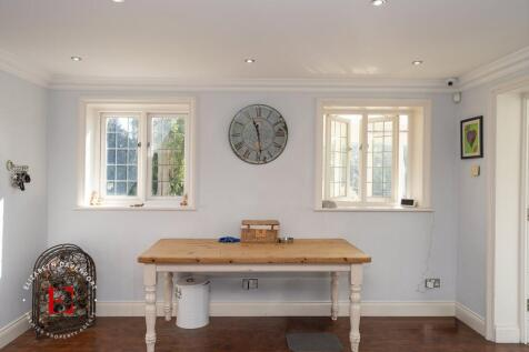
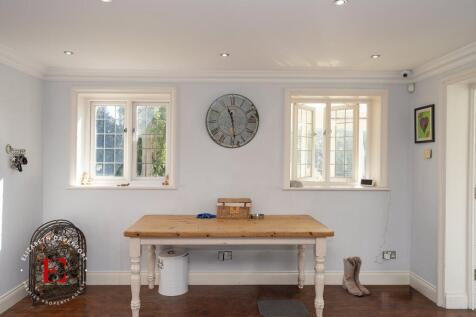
+ boots (355, 274)
